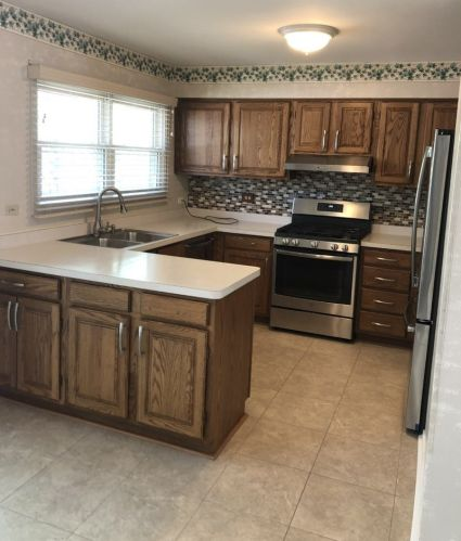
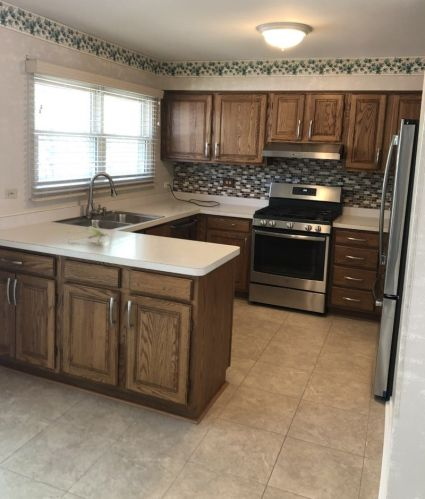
+ banana bunch (89, 232)
